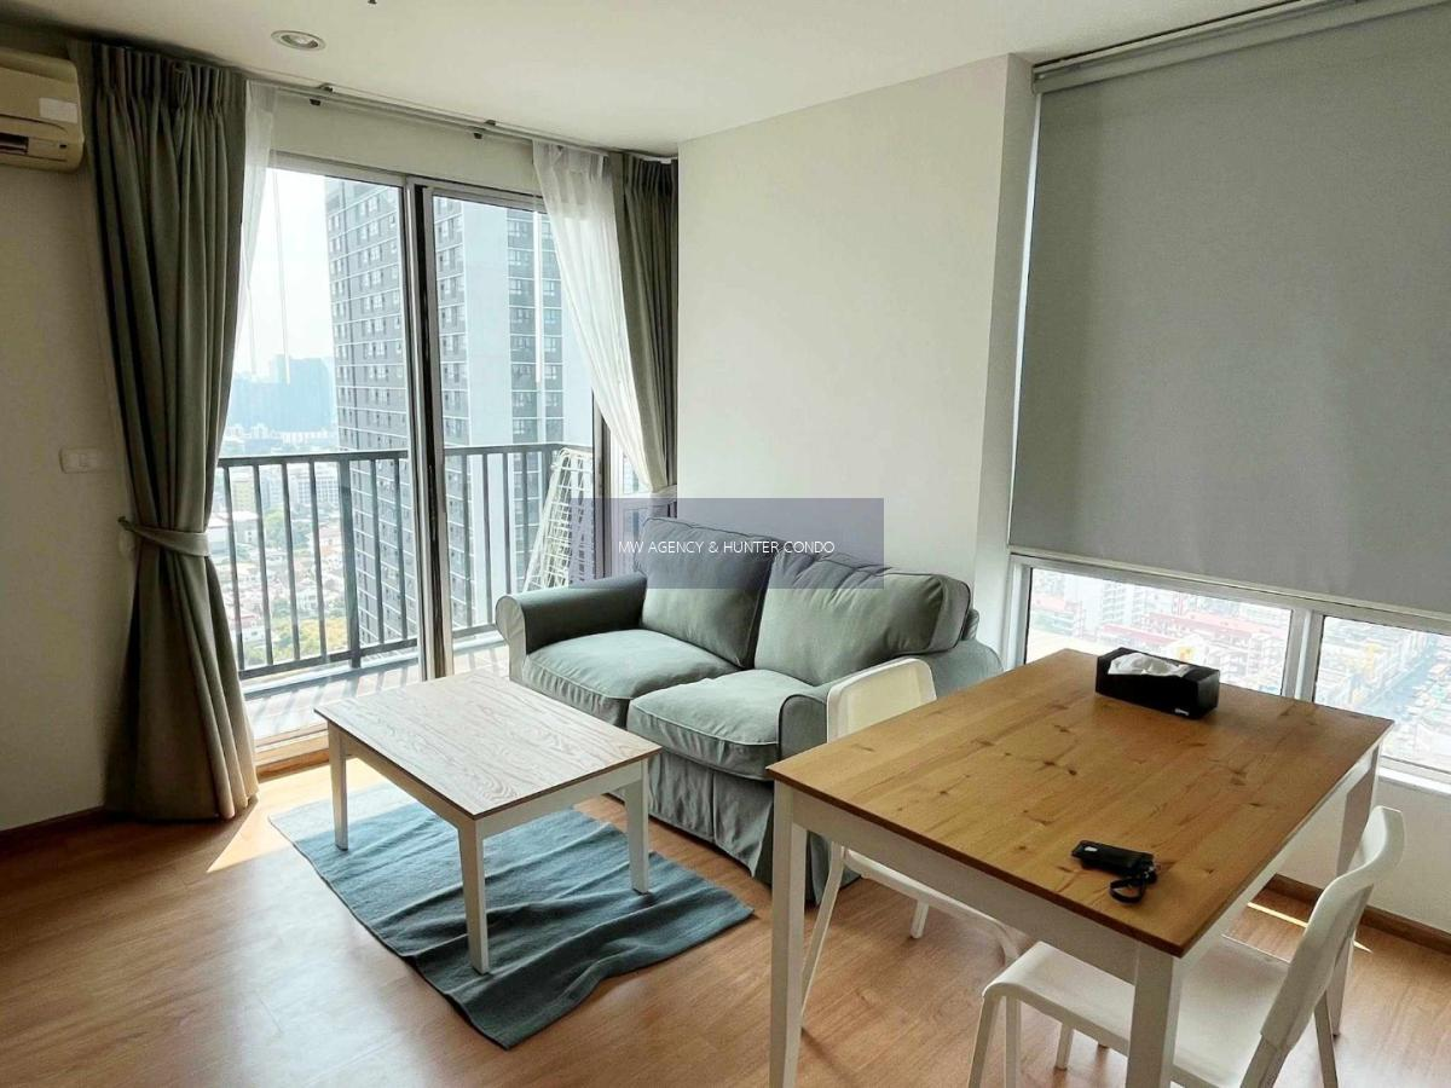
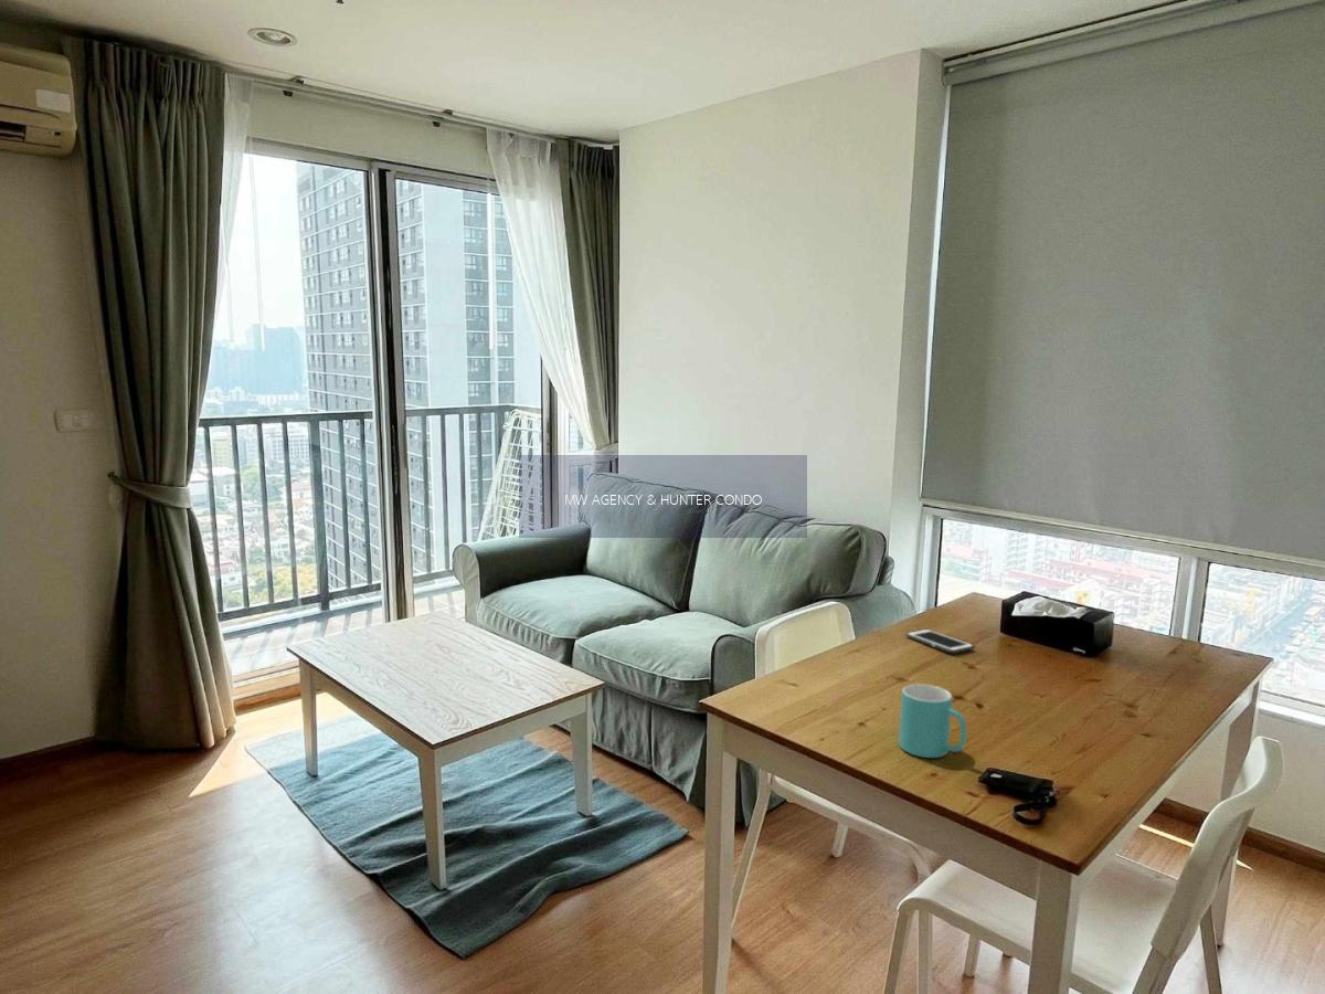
+ cell phone (939, 641)
+ mug (934, 723)
